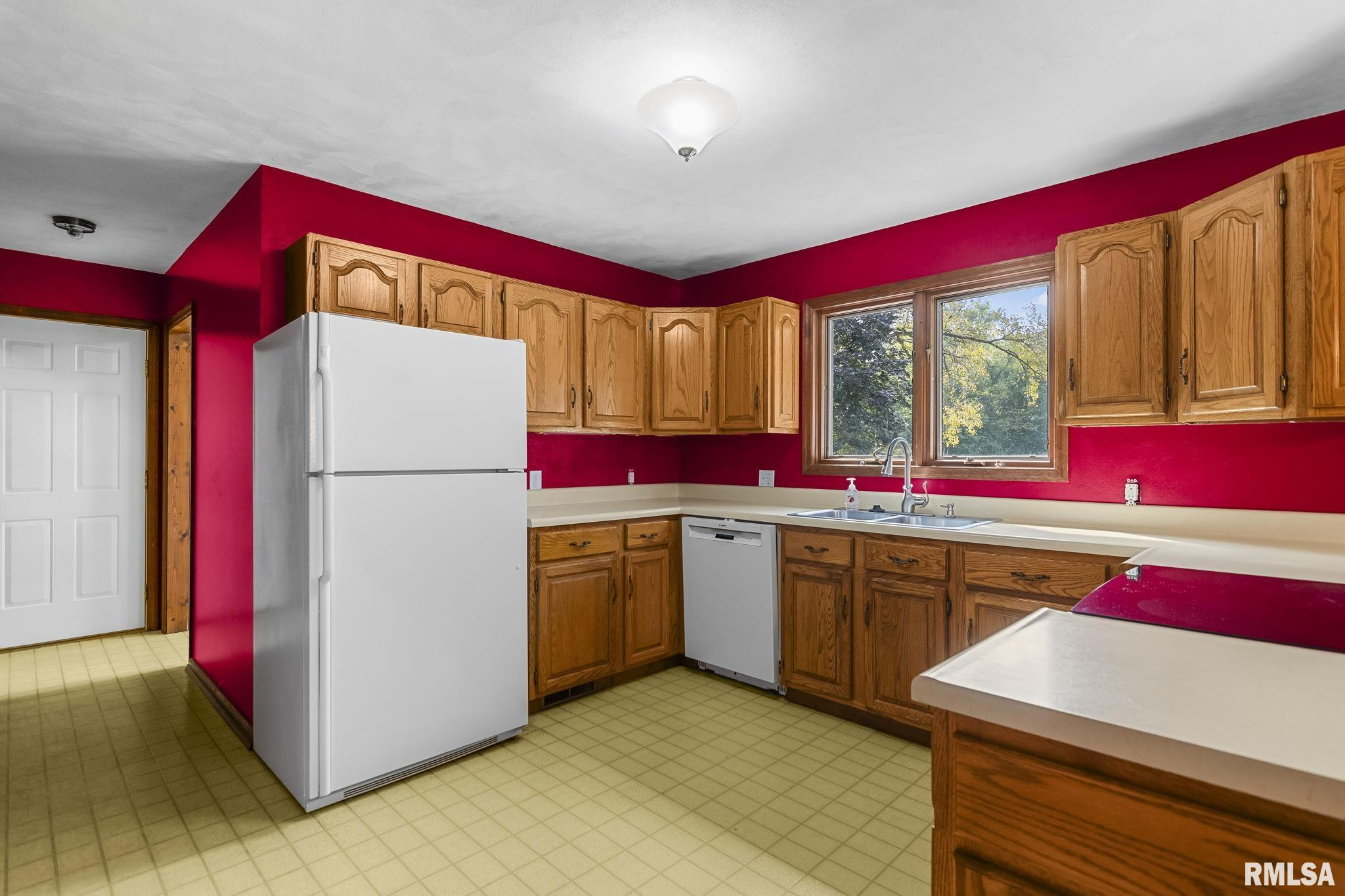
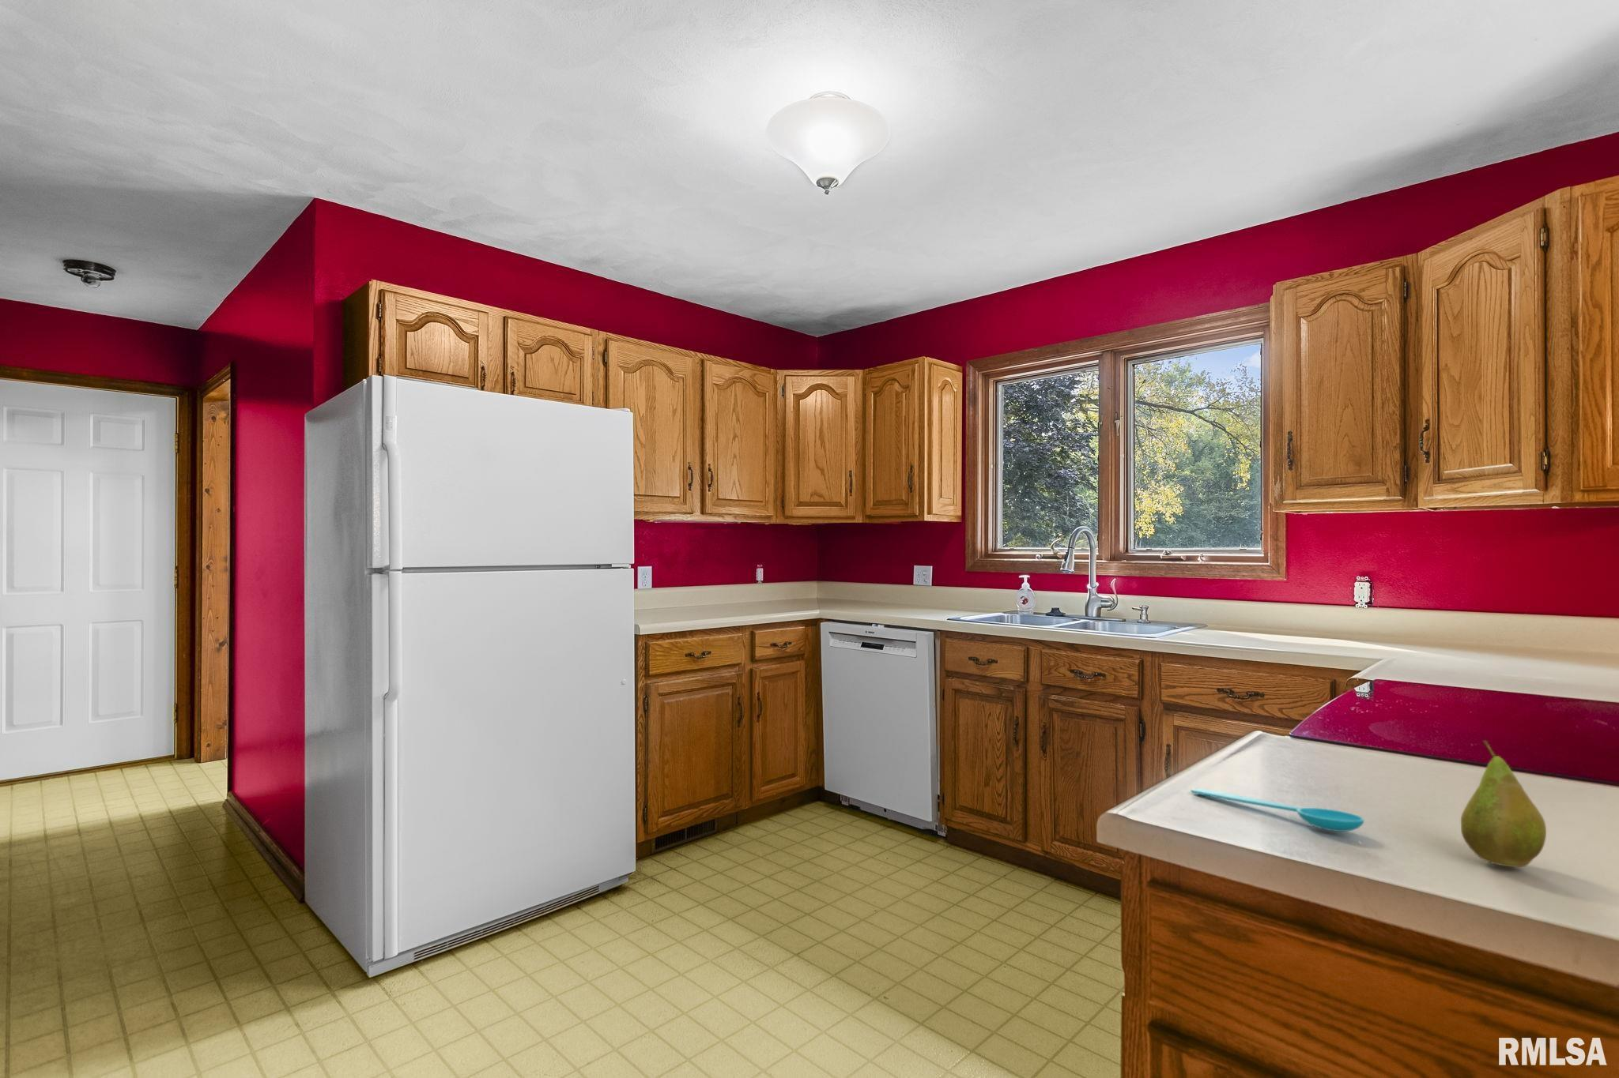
+ fruit (1501, 805)
+ spoon (1271, 805)
